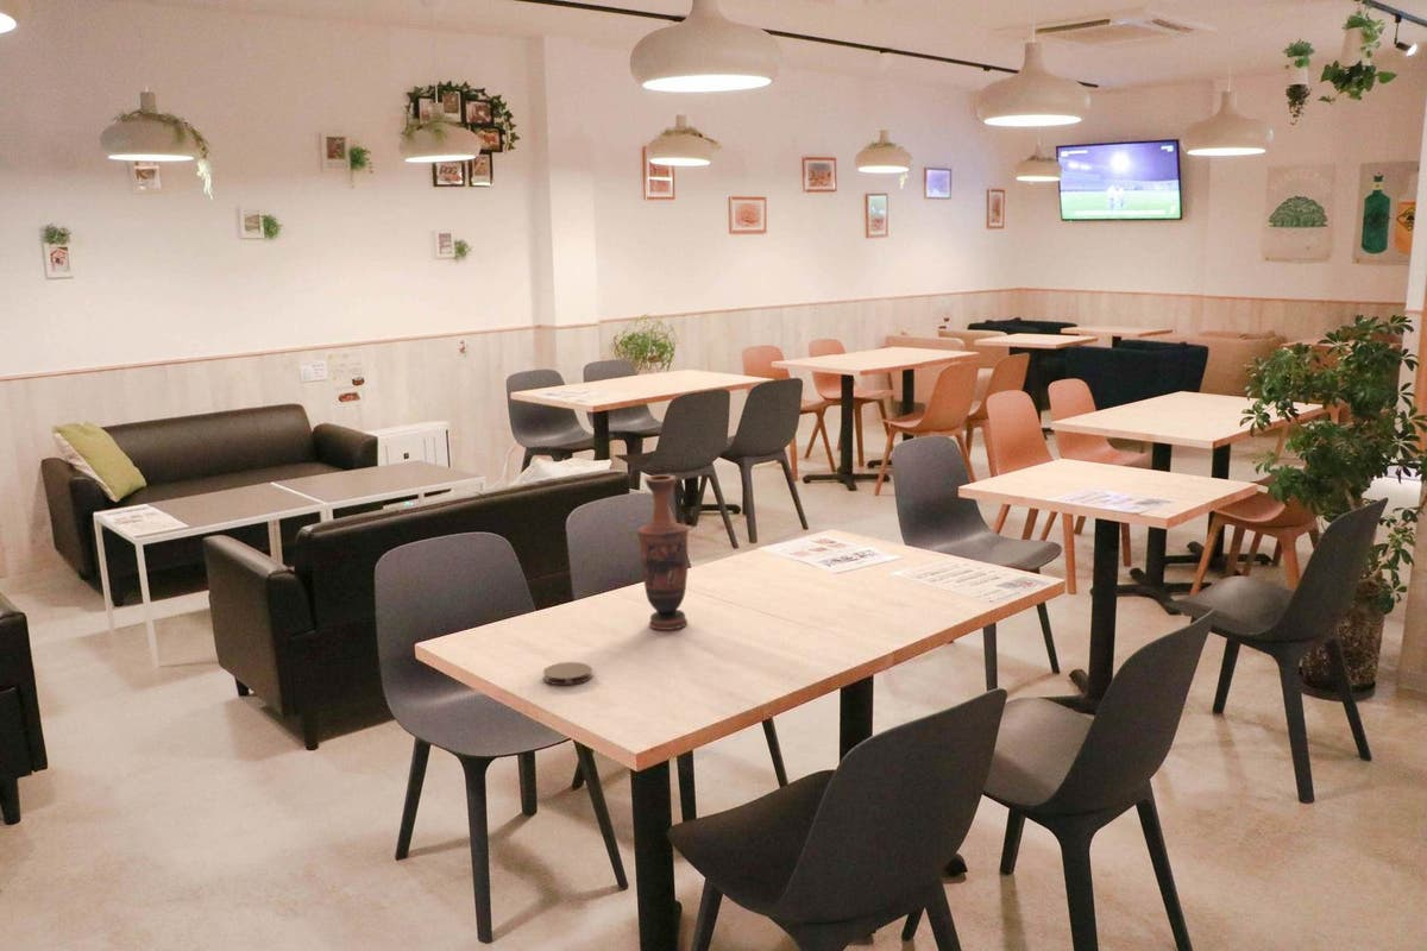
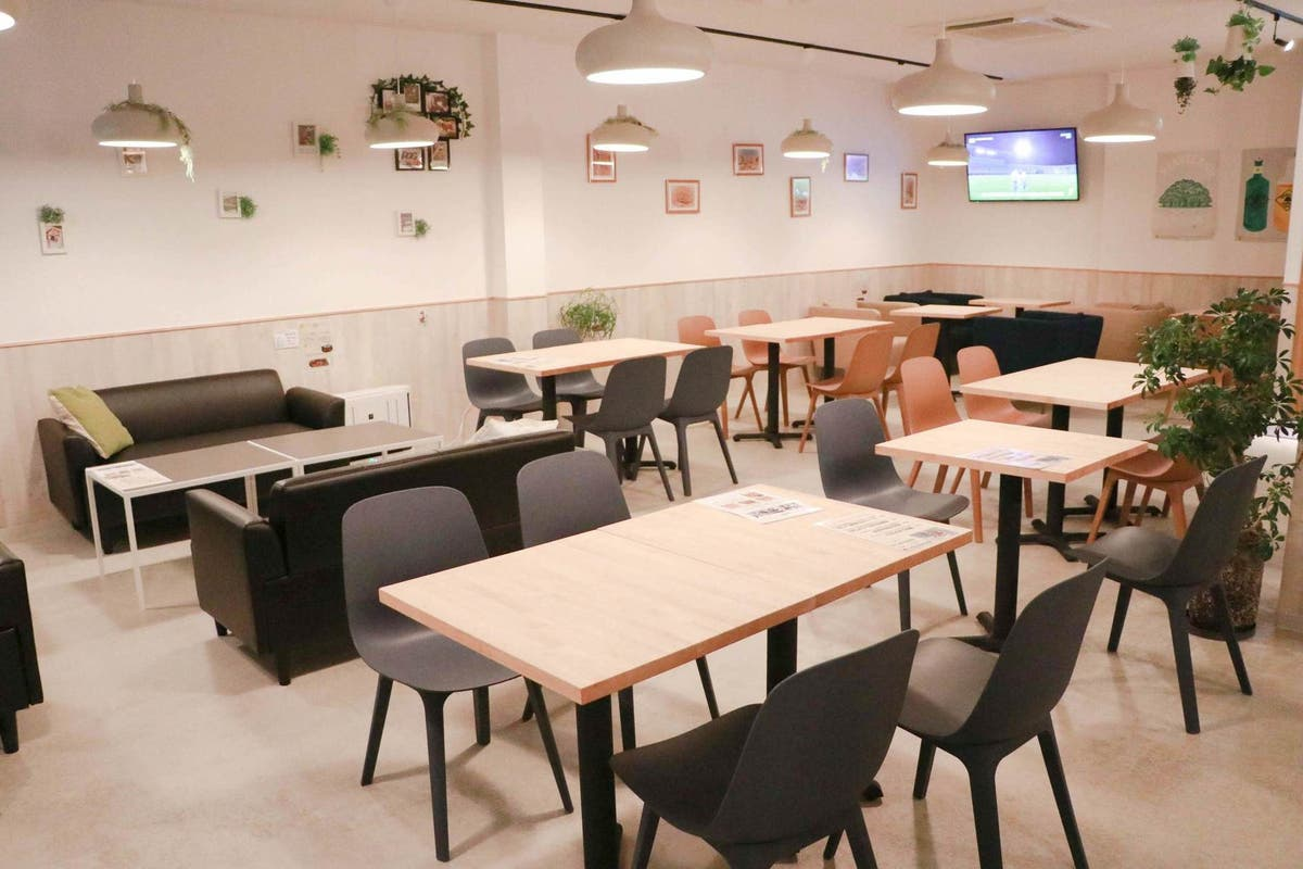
- vase (662, 552)
- coaster (567, 673)
